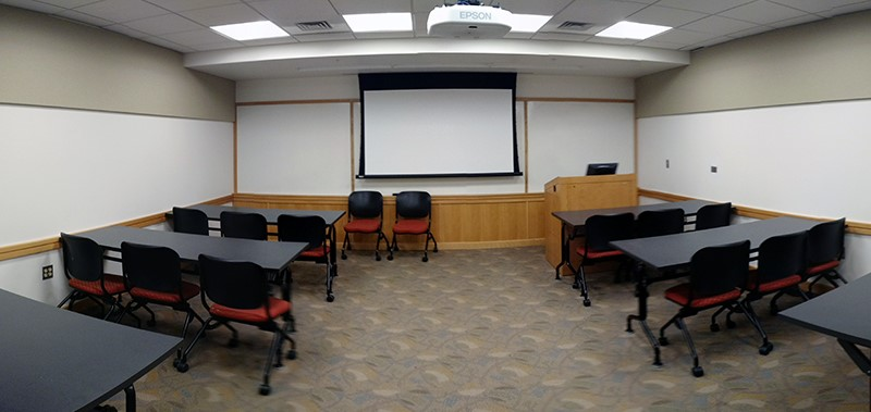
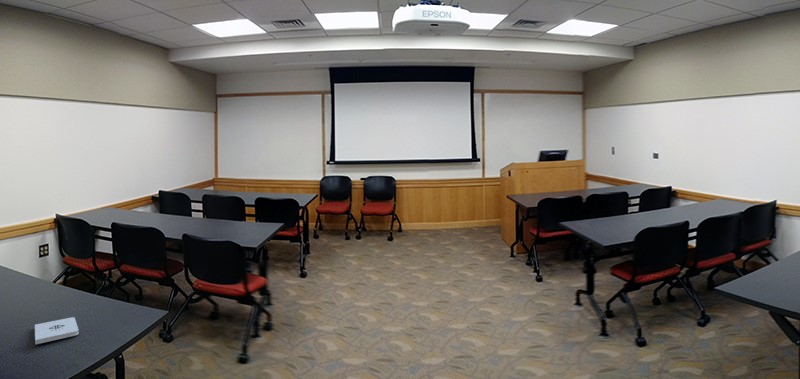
+ notepad (56, 329)
